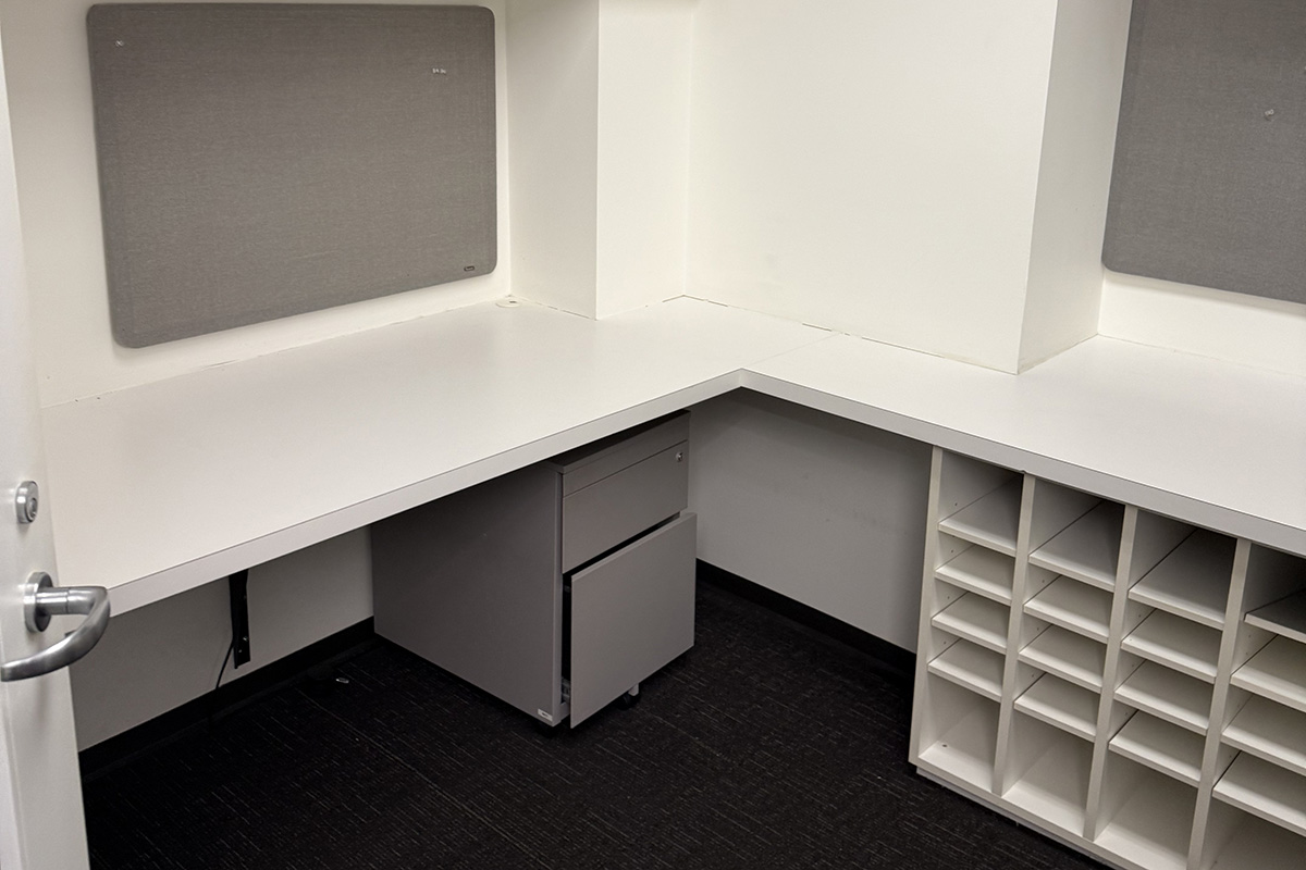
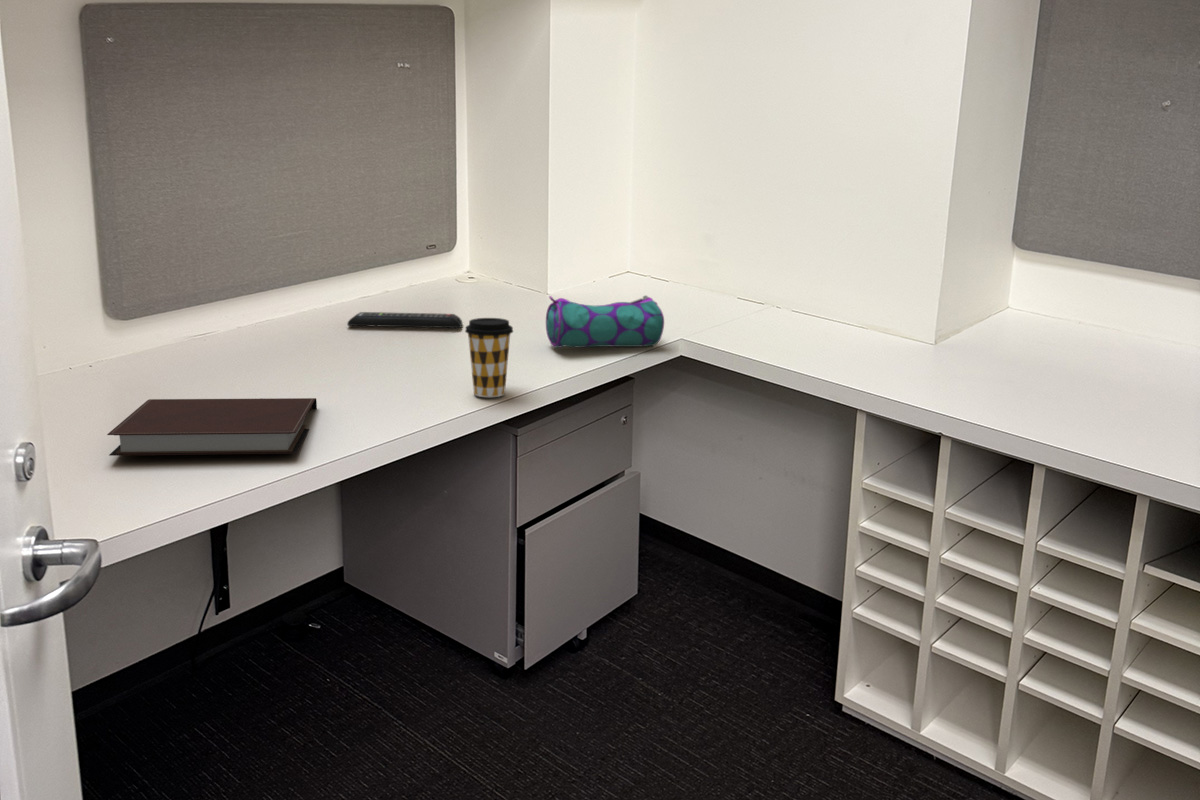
+ coffee cup (489, 357)
+ remote control (405, 320)
+ pencil case (604, 321)
+ notebook (219, 424)
